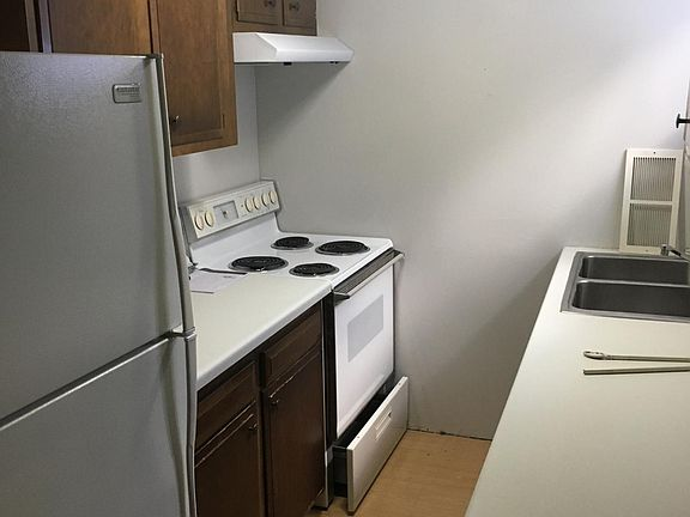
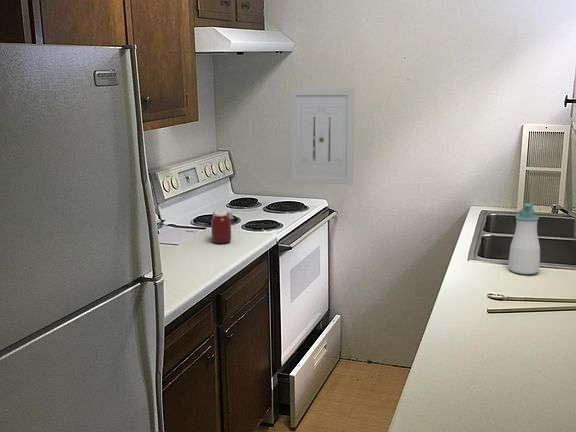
+ soap bottle (525, 237)
+ jar (222, 226)
+ wall art (321, 136)
